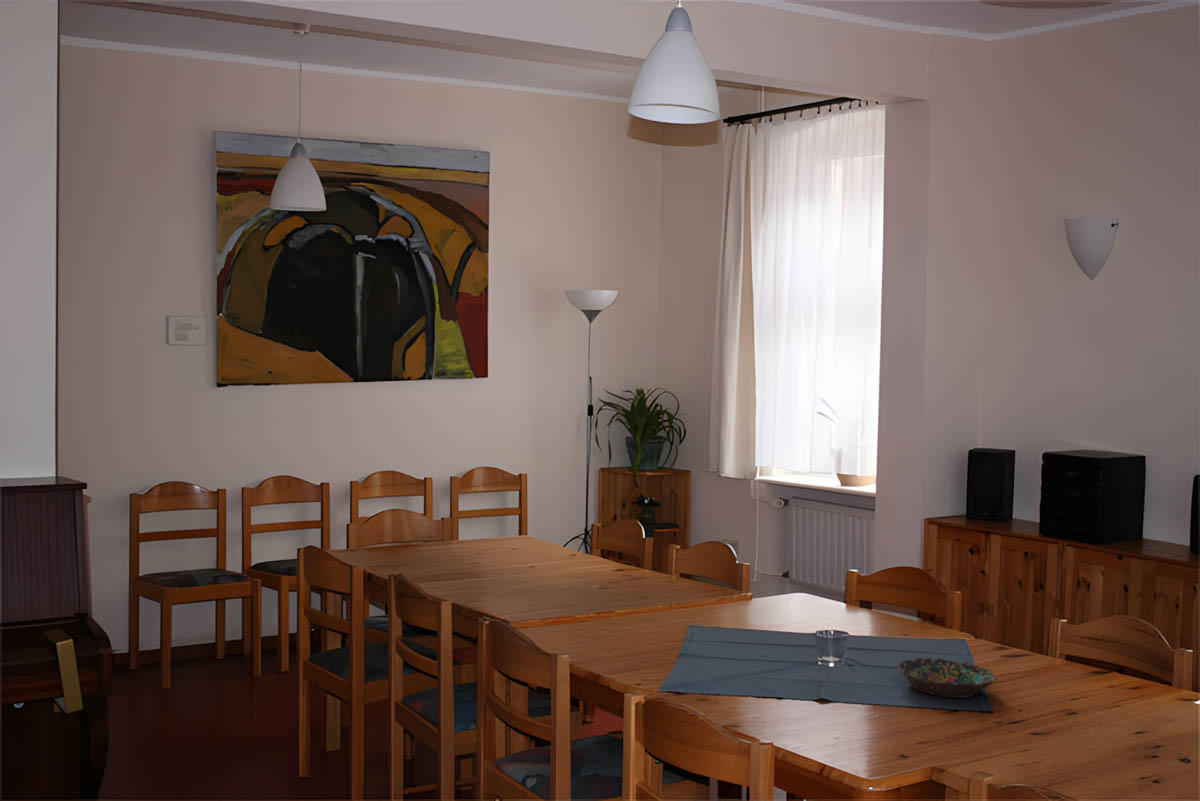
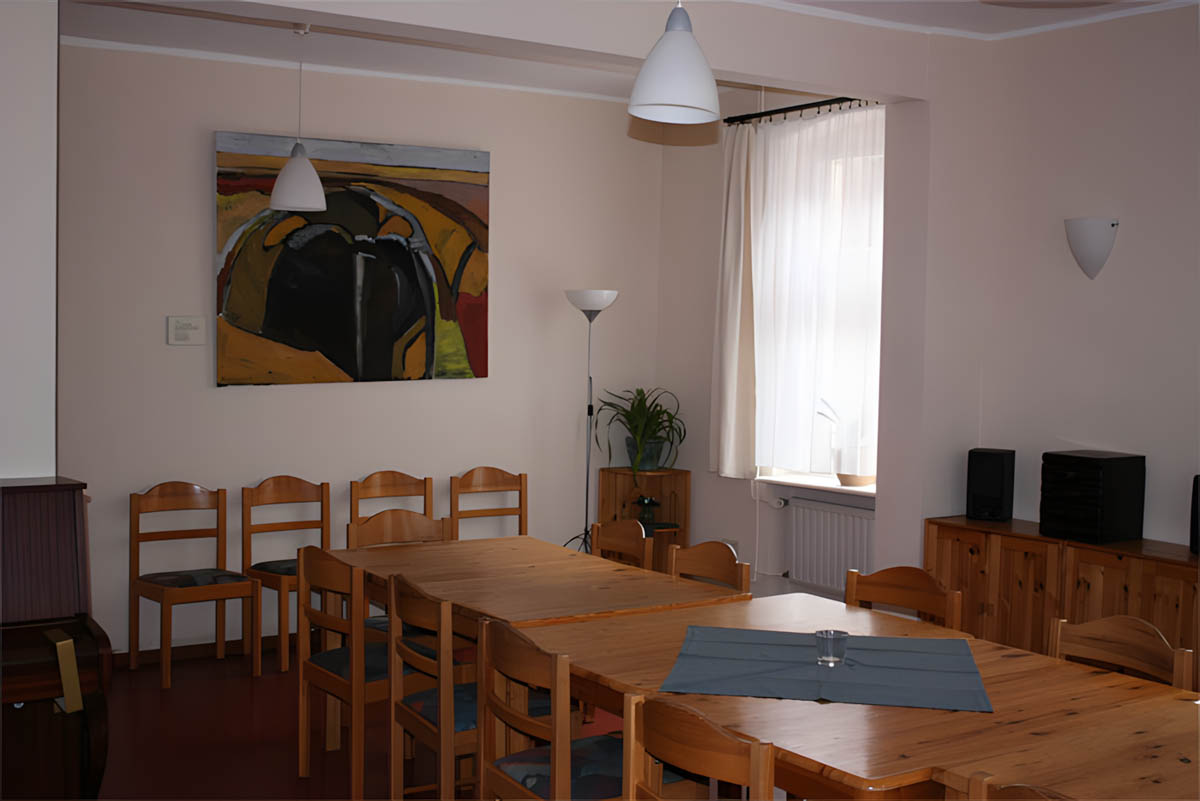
- bowl (947, 678)
